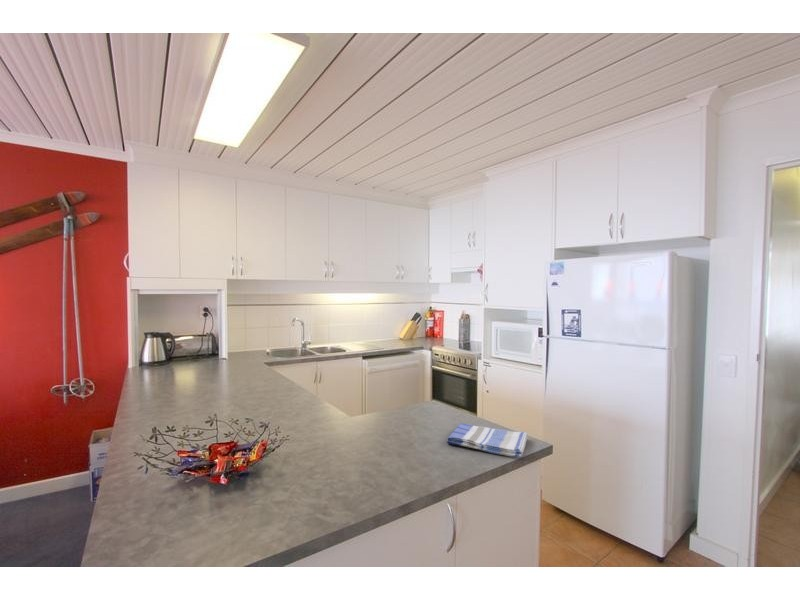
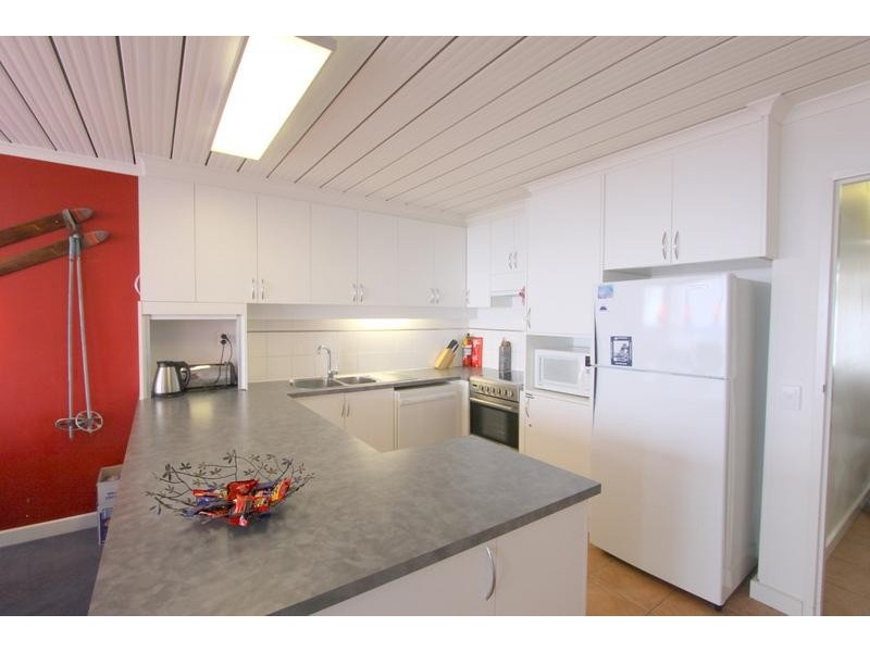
- dish towel (488, 437)
